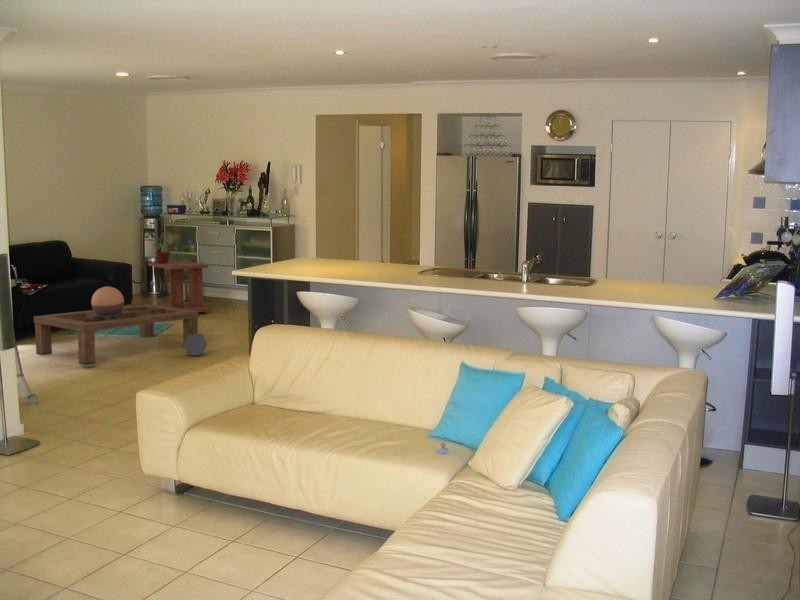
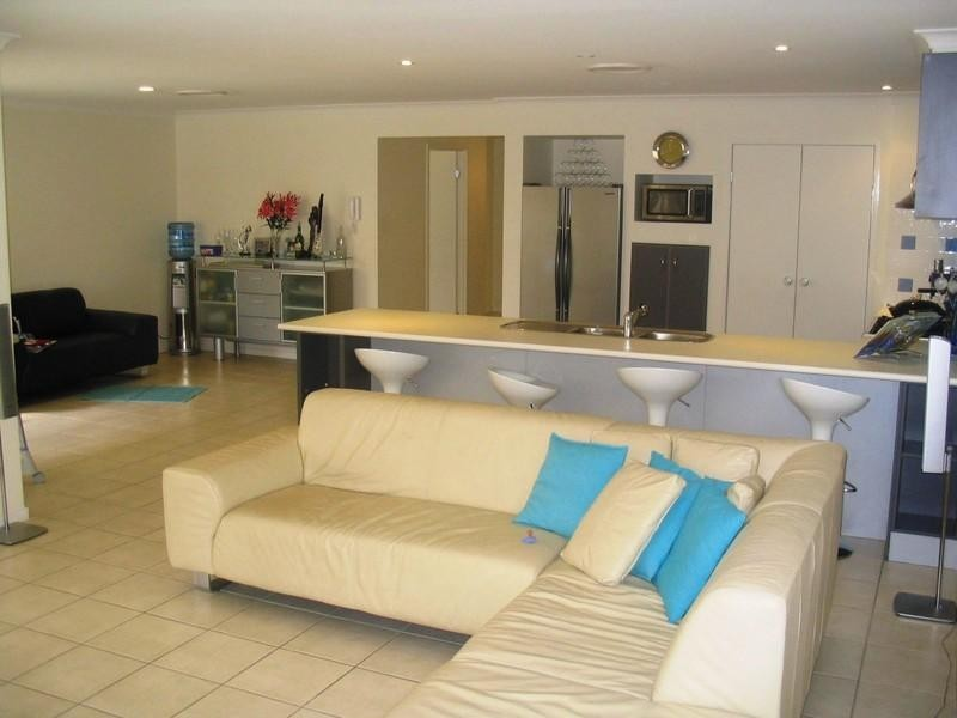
- decorative bowl (108, 302)
- side table (178, 287)
- ball (195, 344)
- coffee table (118, 327)
- potted plant (163, 247)
